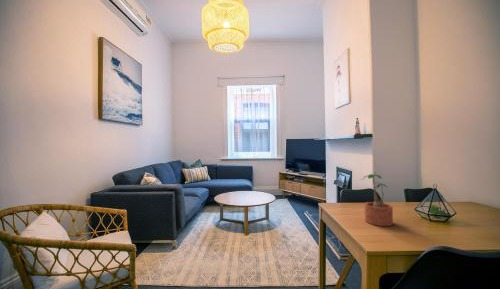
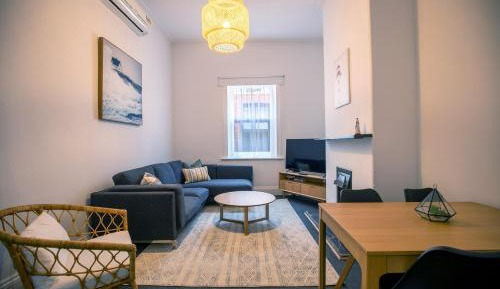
- potted plant (375, 197)
